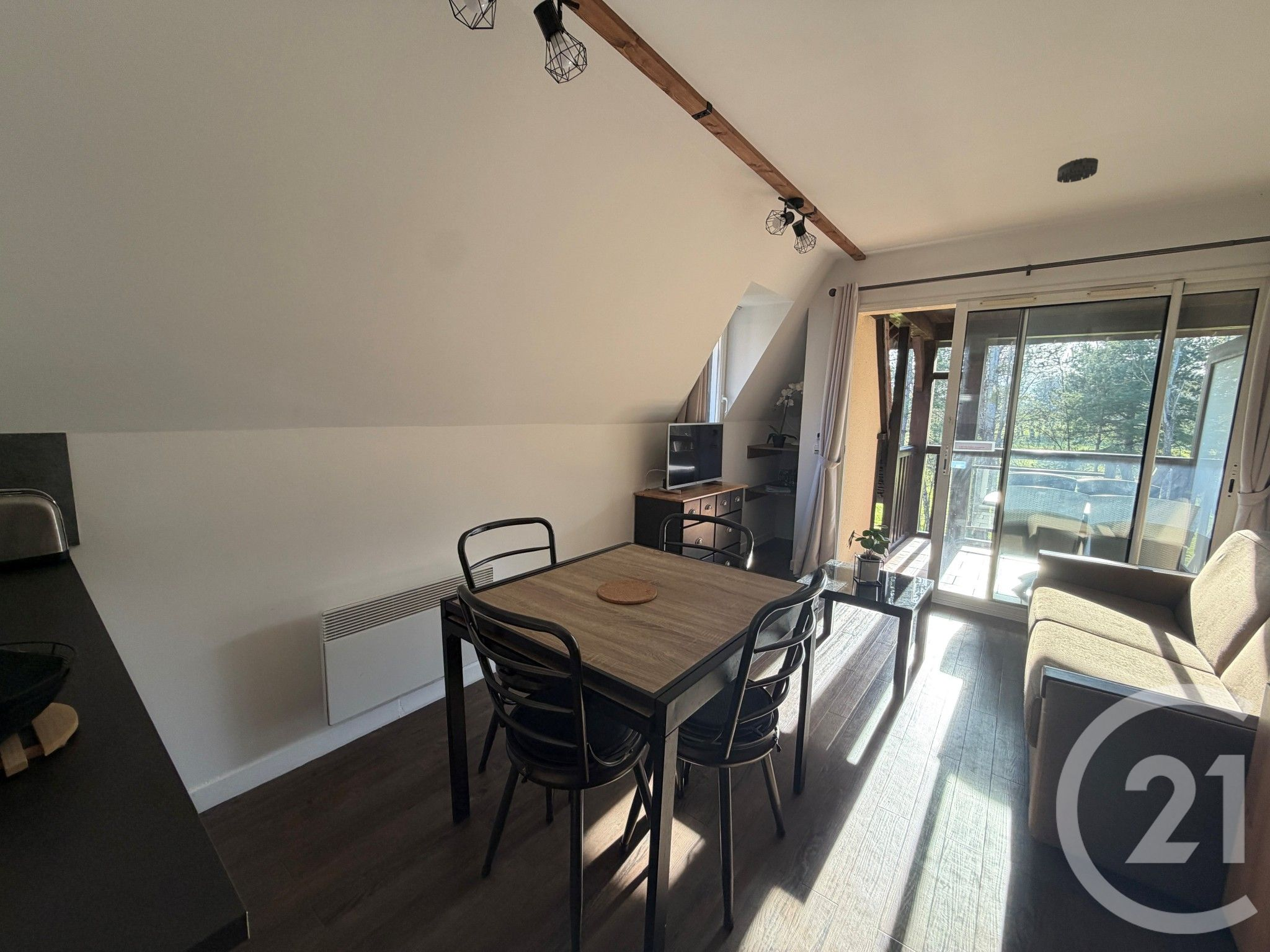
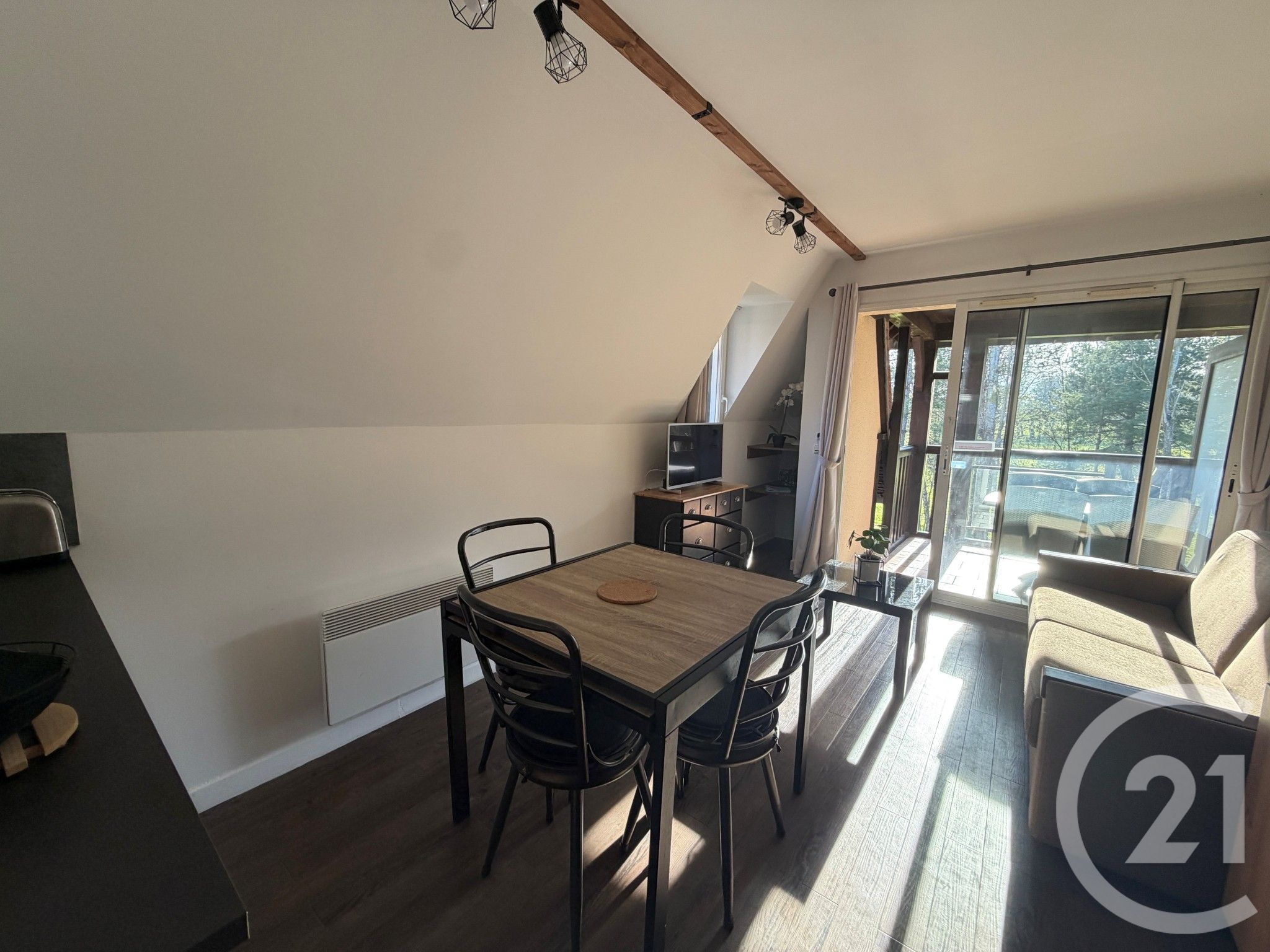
- smoke detector (1077, 169)
